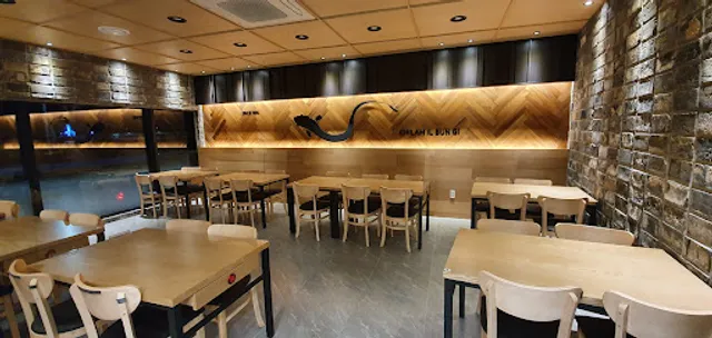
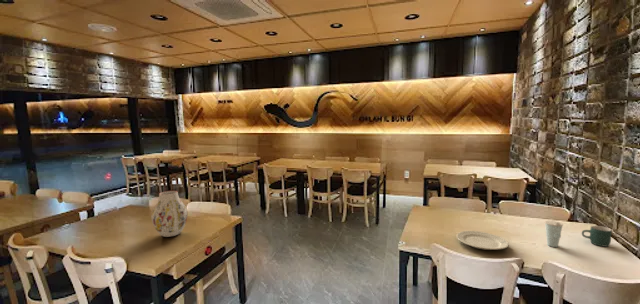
+ mug (597, 235)
+ vase (169, 213)
+ cup (553, 233)
+ chinaware (481, 241)
